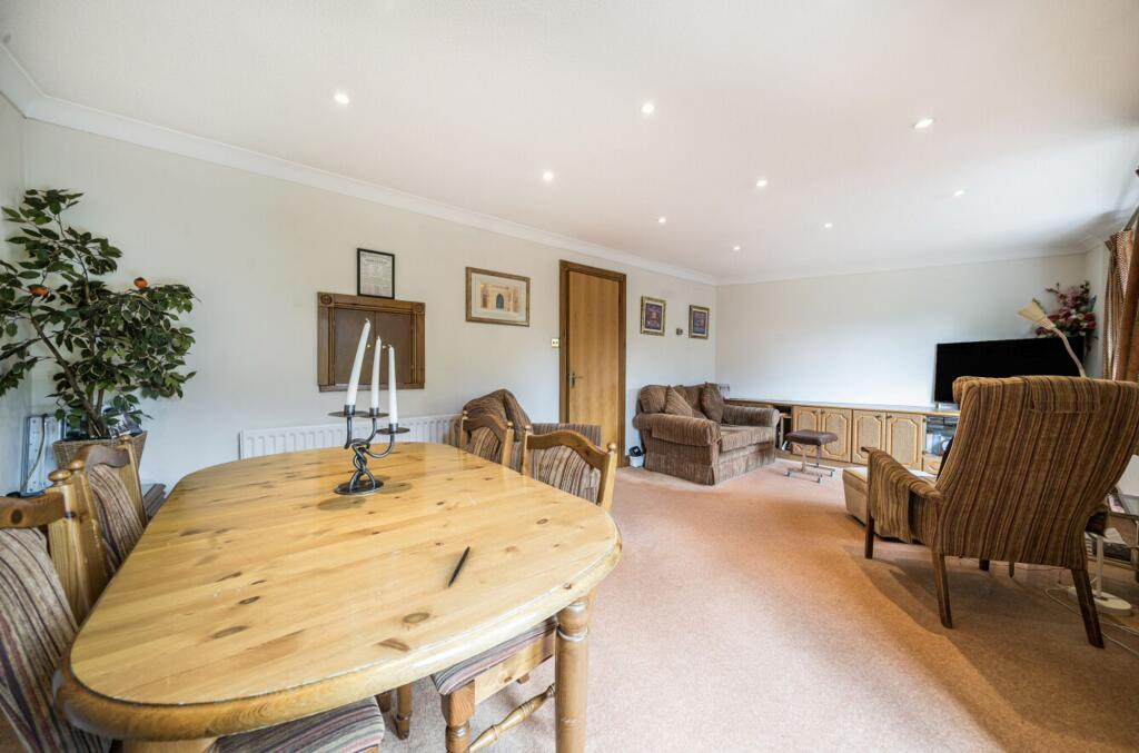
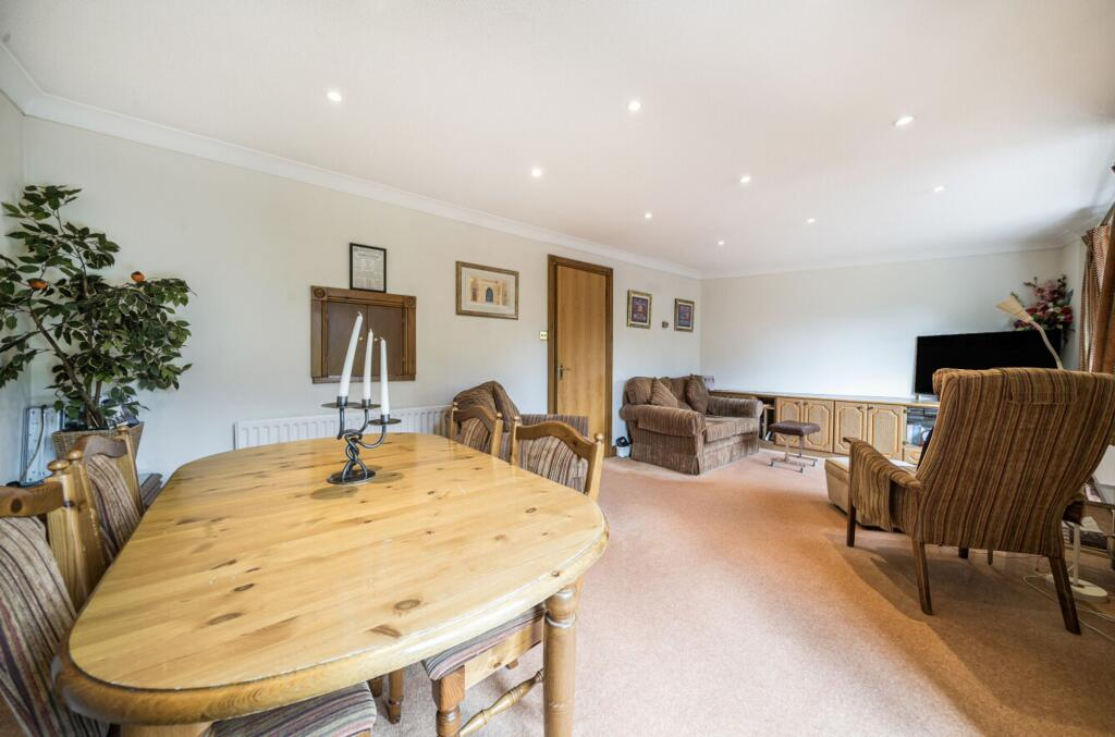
- pen (458, 565)
